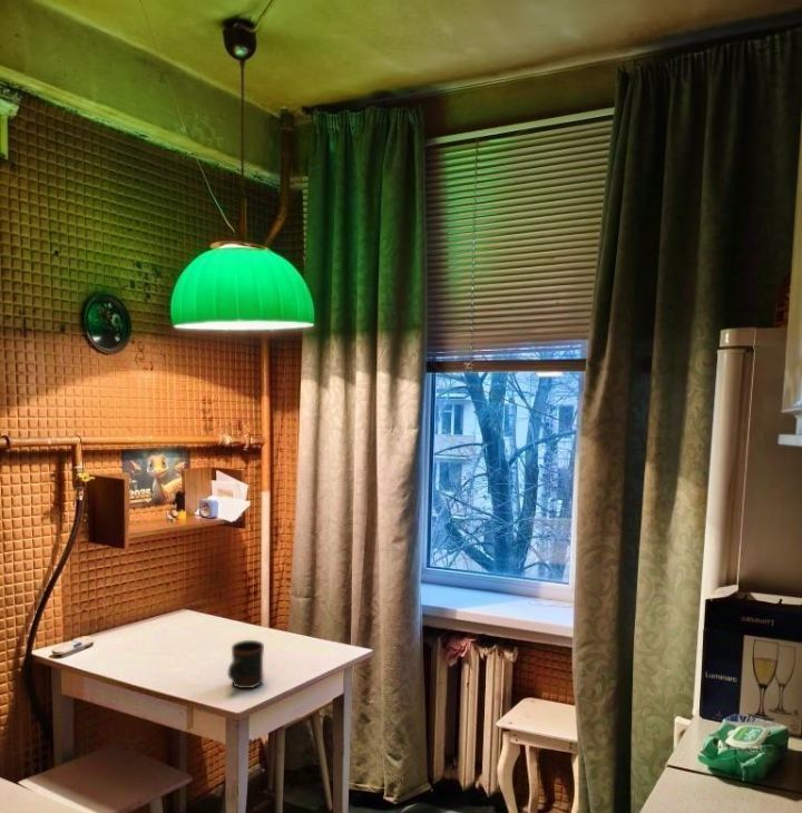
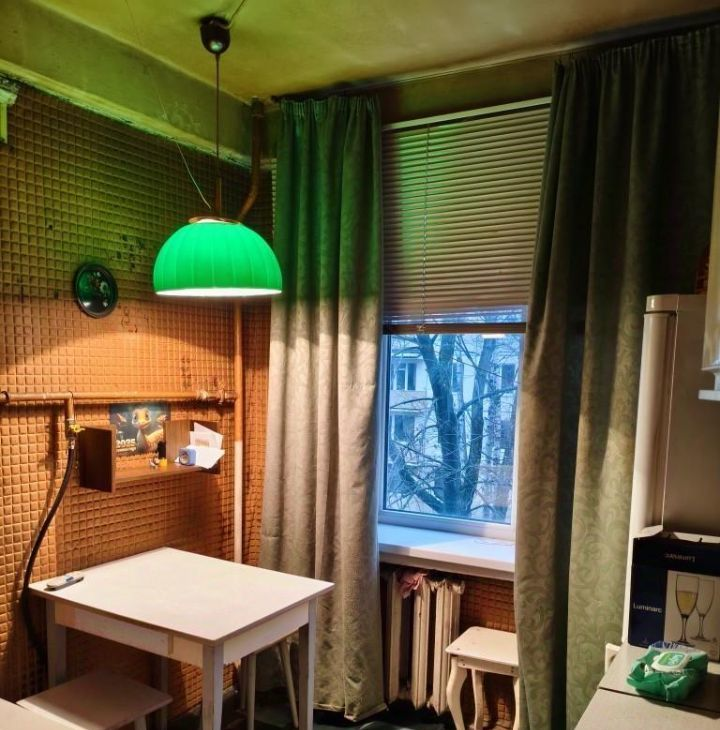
- mug (243, 667)
